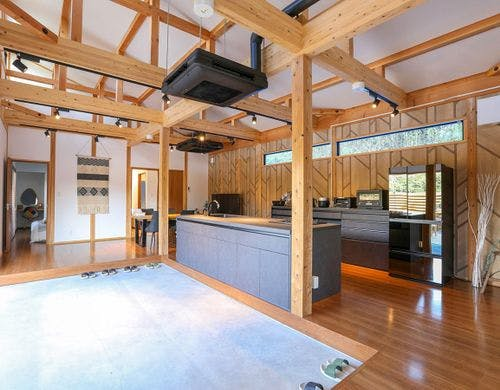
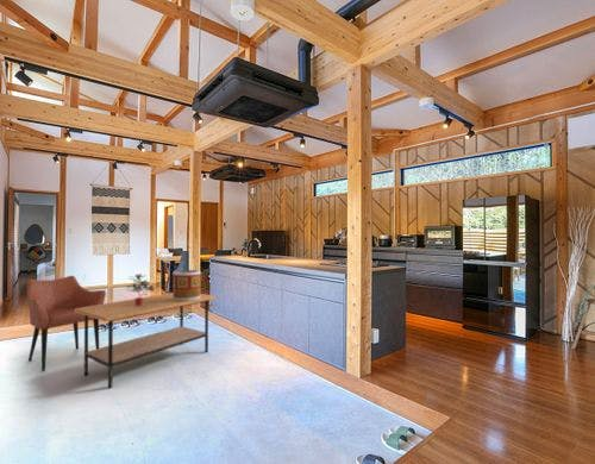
+ armchair (61, 318)
+ coffee table (154, 333)
+ decorative container (187, 284)
+ potted plant (143, 289)
